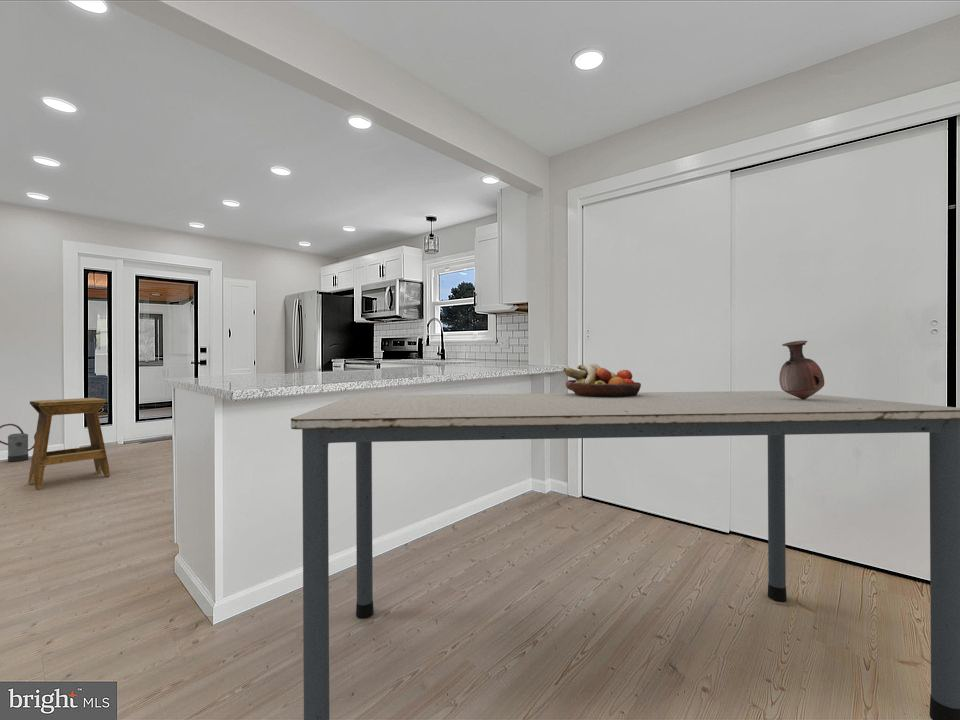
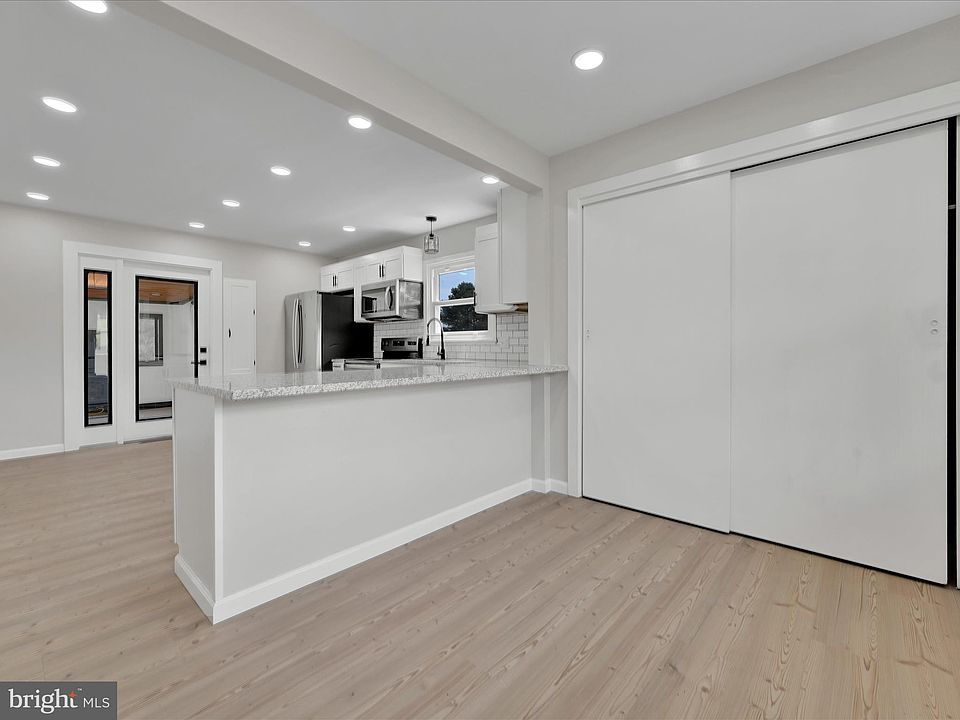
- fruit bowl (602, 378)
- vase (801, 369)
- dining table (603, 437)
- watering can (18, 441)
- stool (73, 448)
